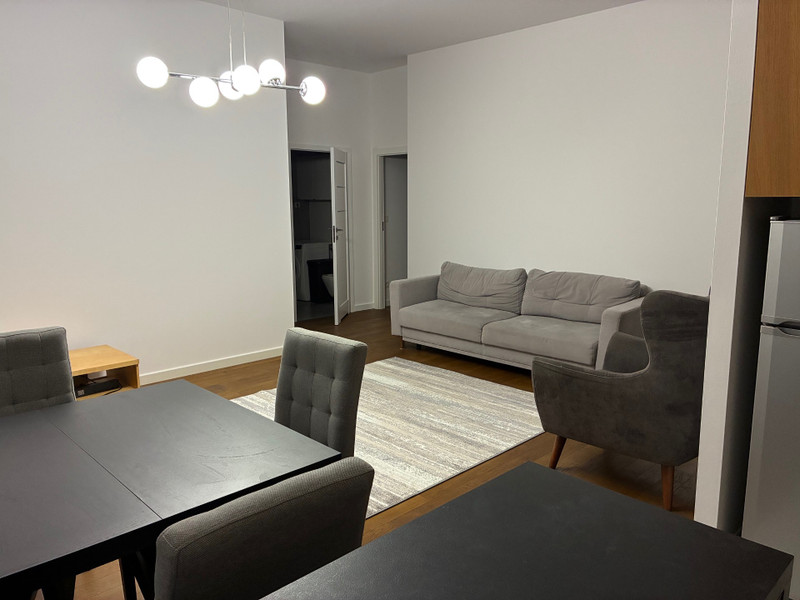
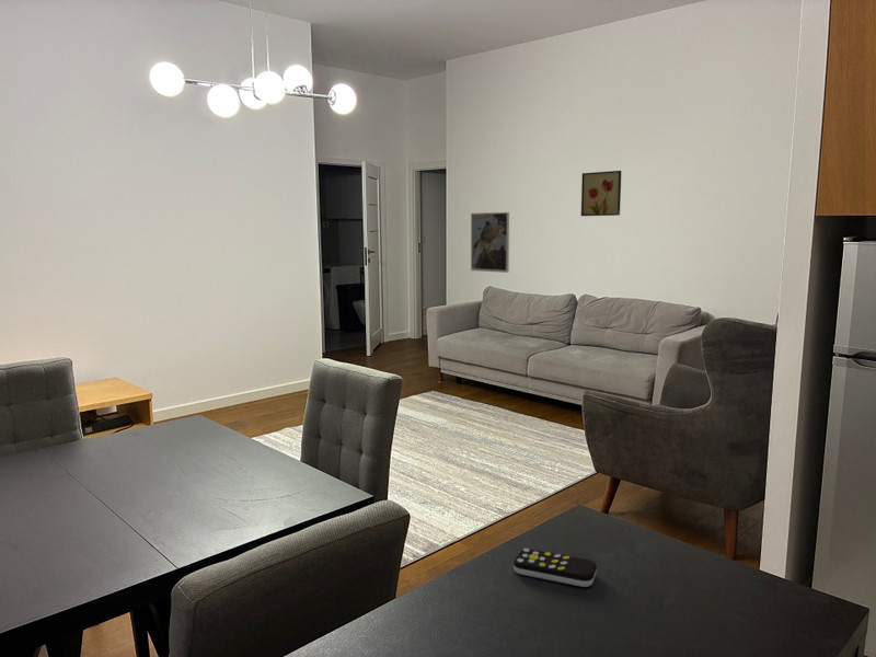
+ remote control (554, 566)
+ wall art (601, 194)
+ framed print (489, 242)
